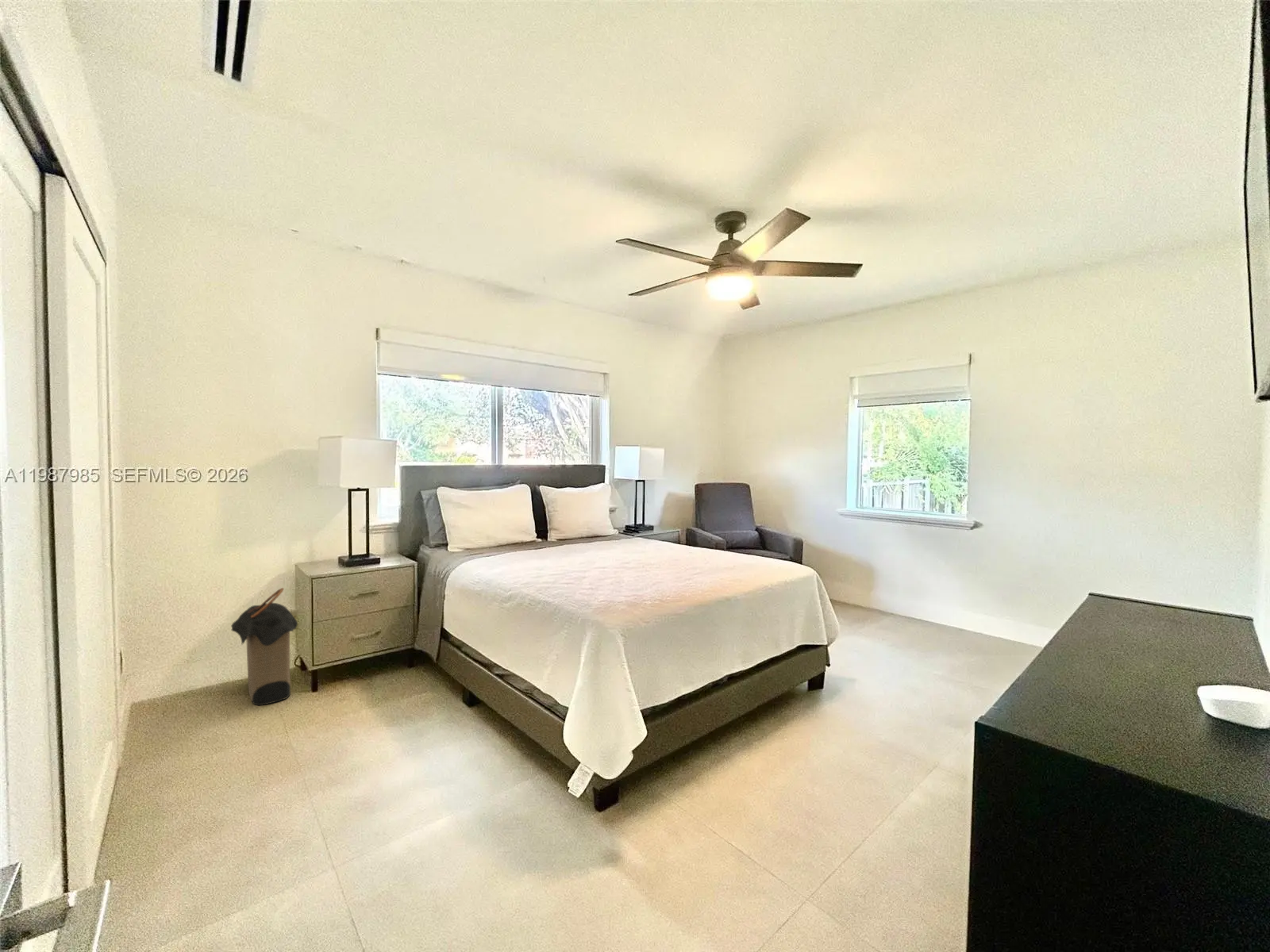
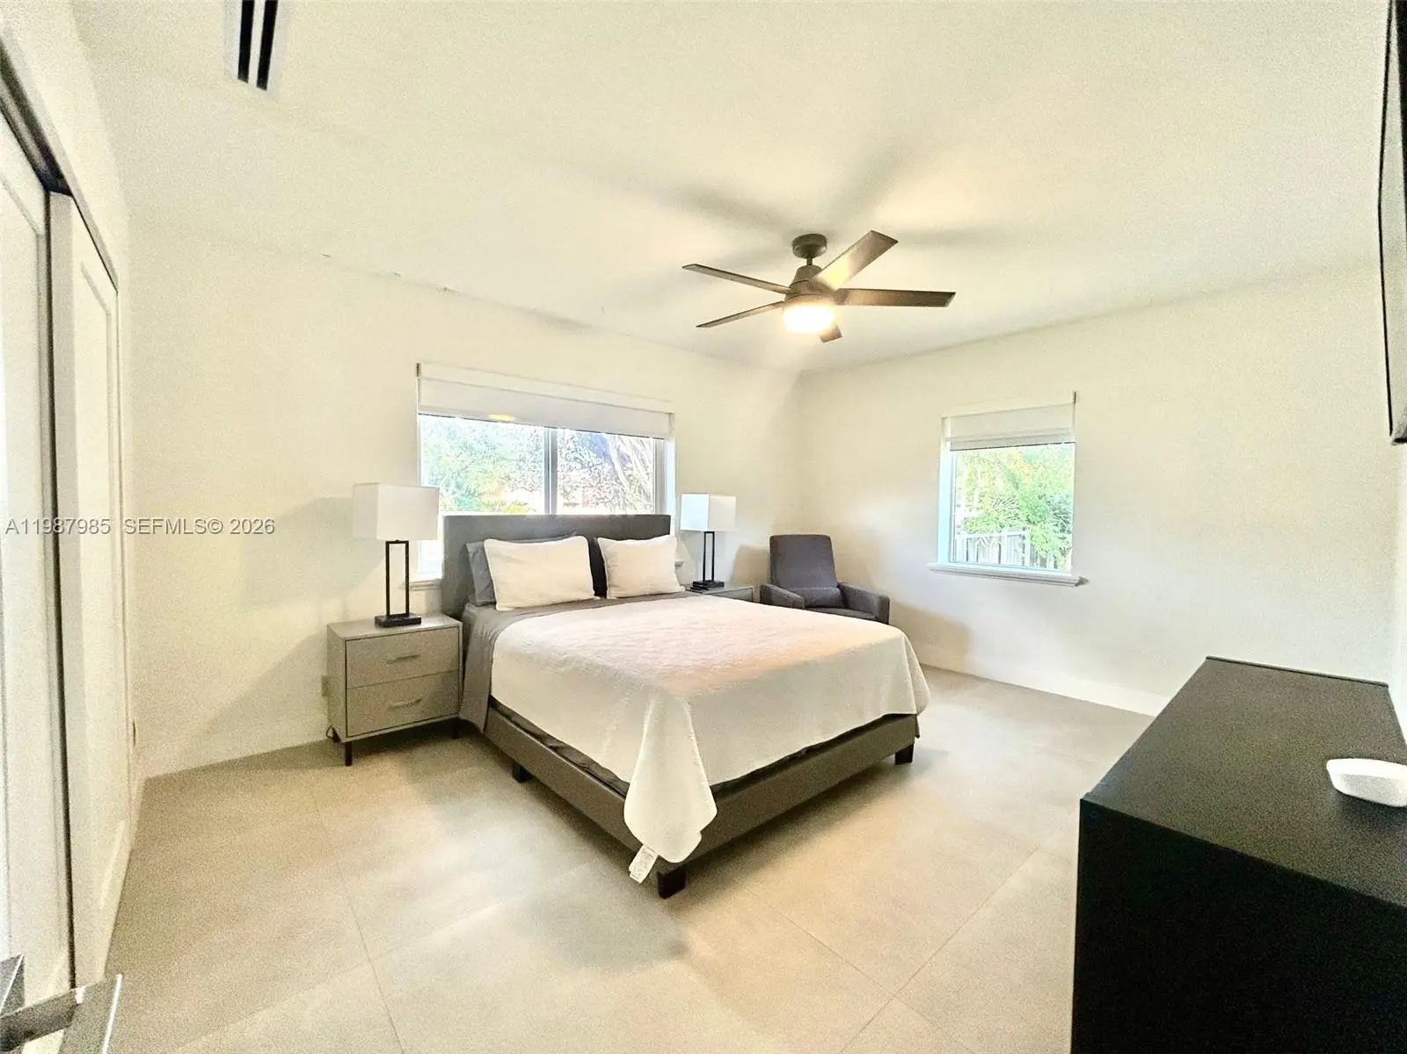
- laundry hamper (265, 639)
